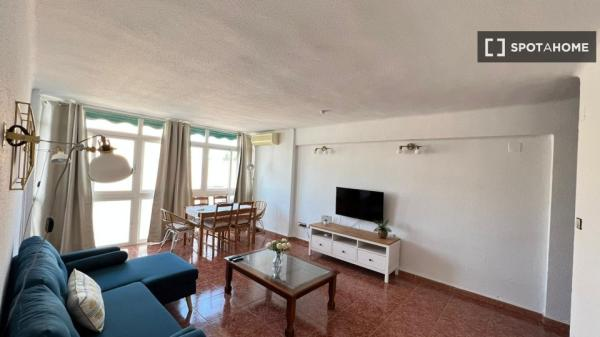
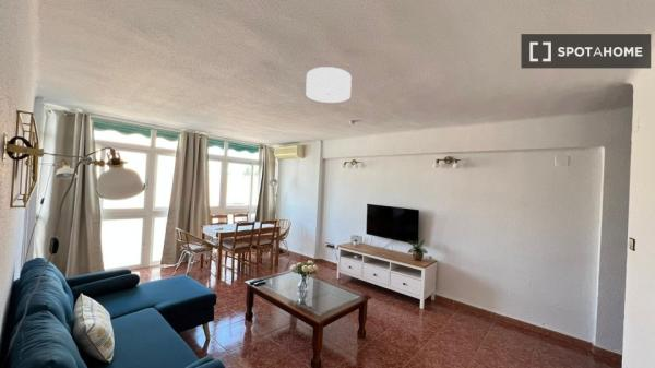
+ ceiling light (327, 86)
